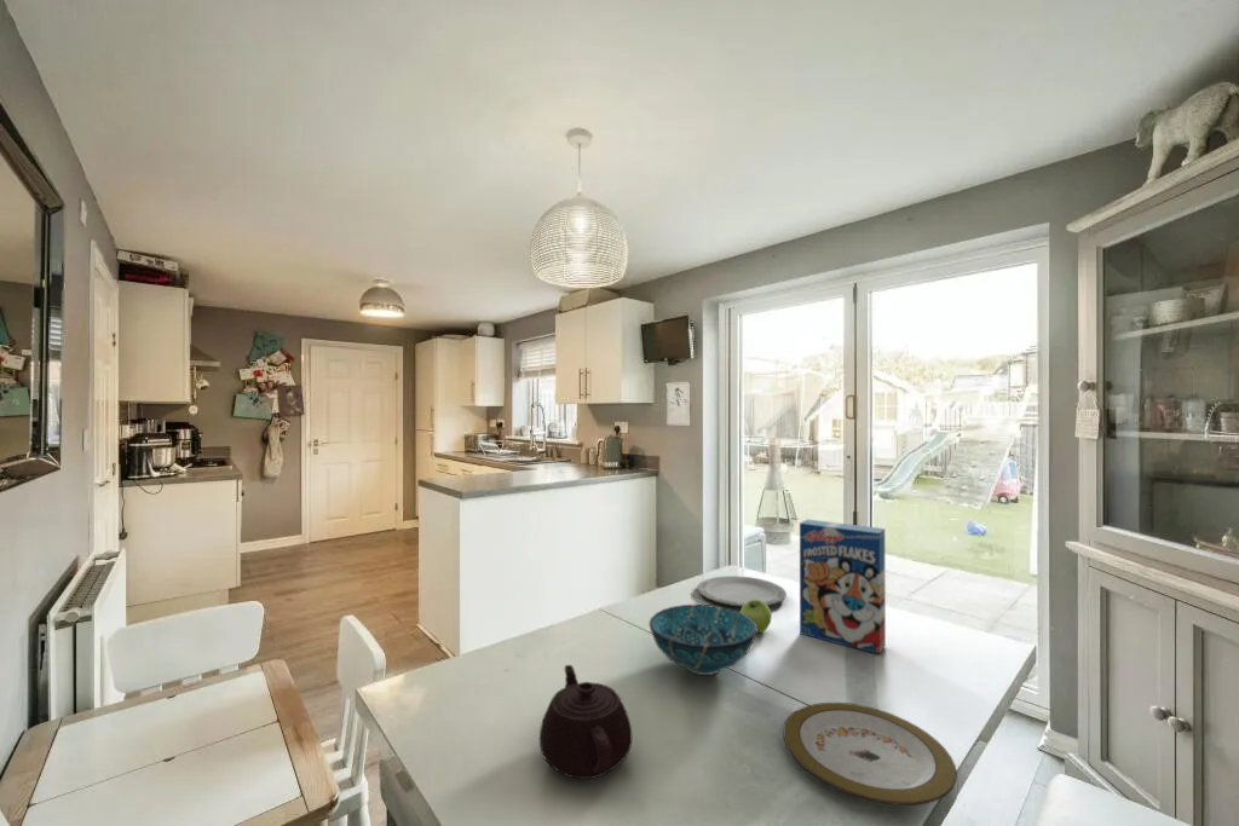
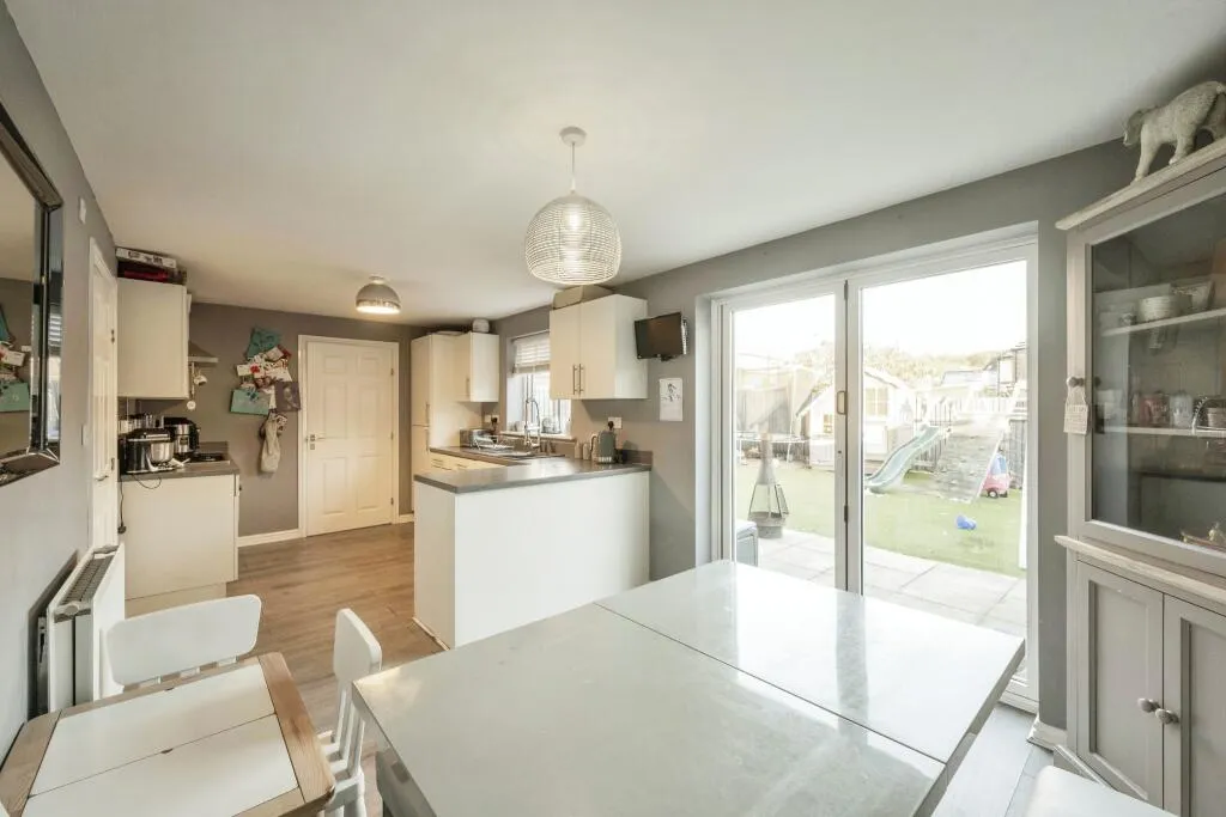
- plate (740, 591)
- plate (864, 751)
- decorative bowl (702, 643)
- fruit (755, 616)
- teapot (584, 718)
- cereal box (841, 582)
